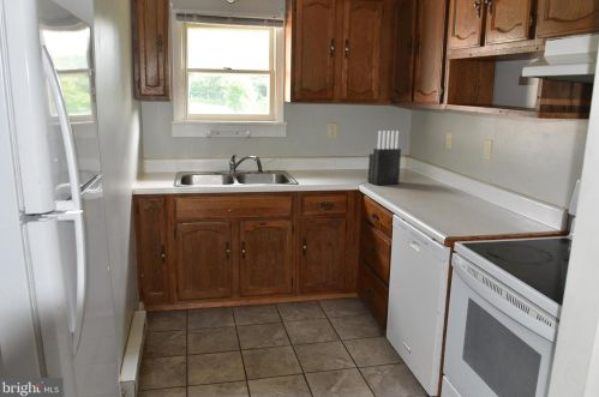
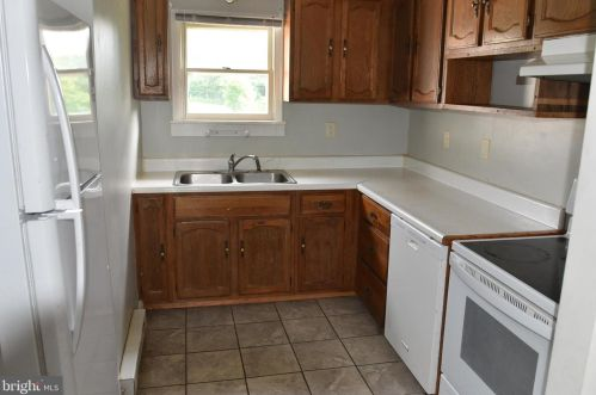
- knife block (383, 156)
